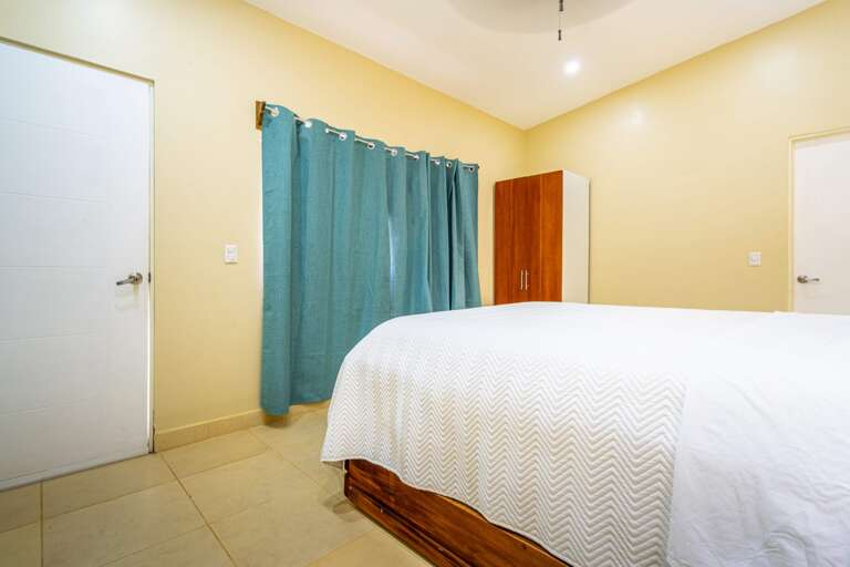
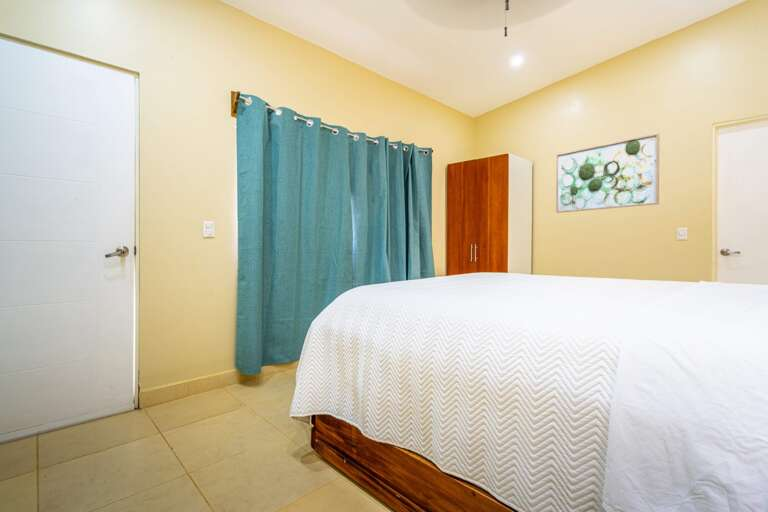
+ wall art (602, 176)
